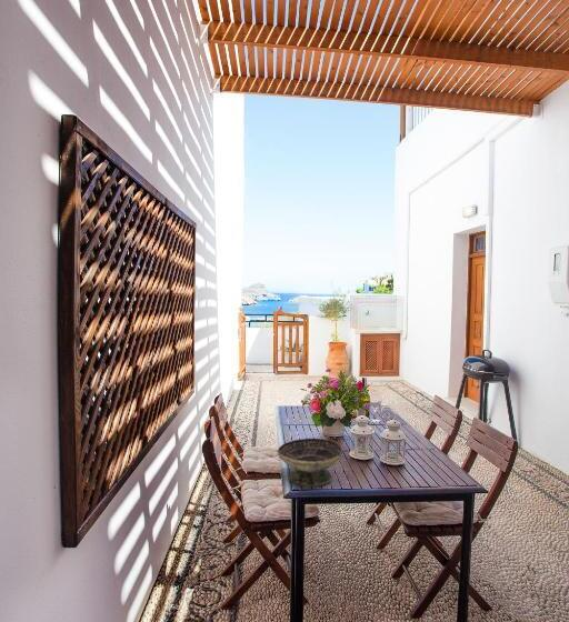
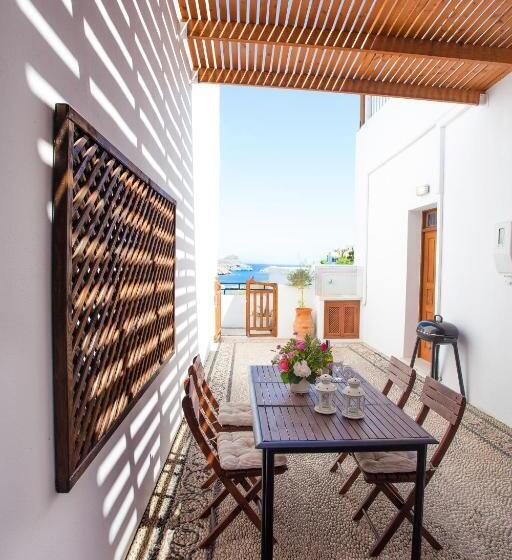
- decorative bowl (309, 462)
